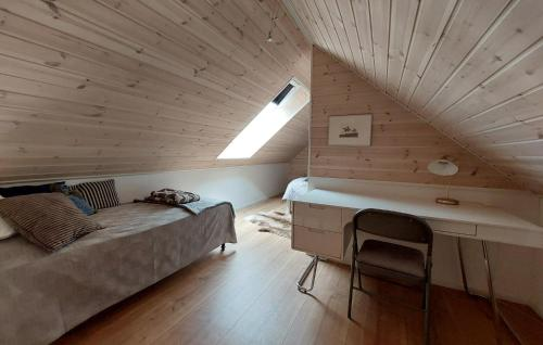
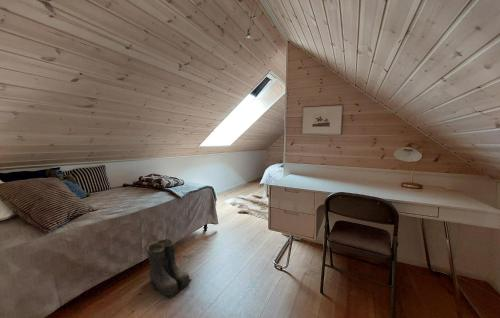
+ boots (167, 264)
